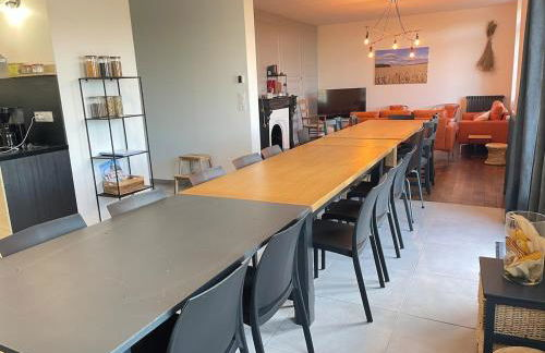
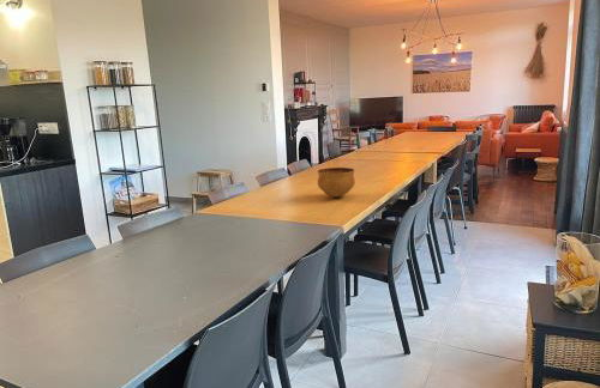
+ bowl (336, 183)
